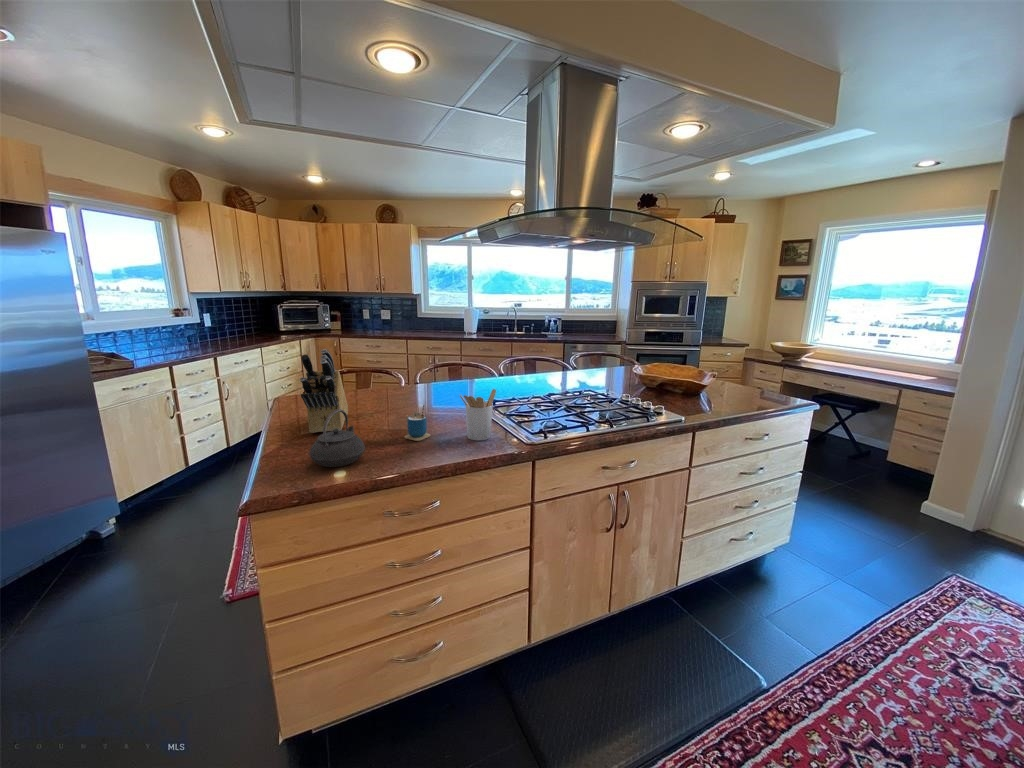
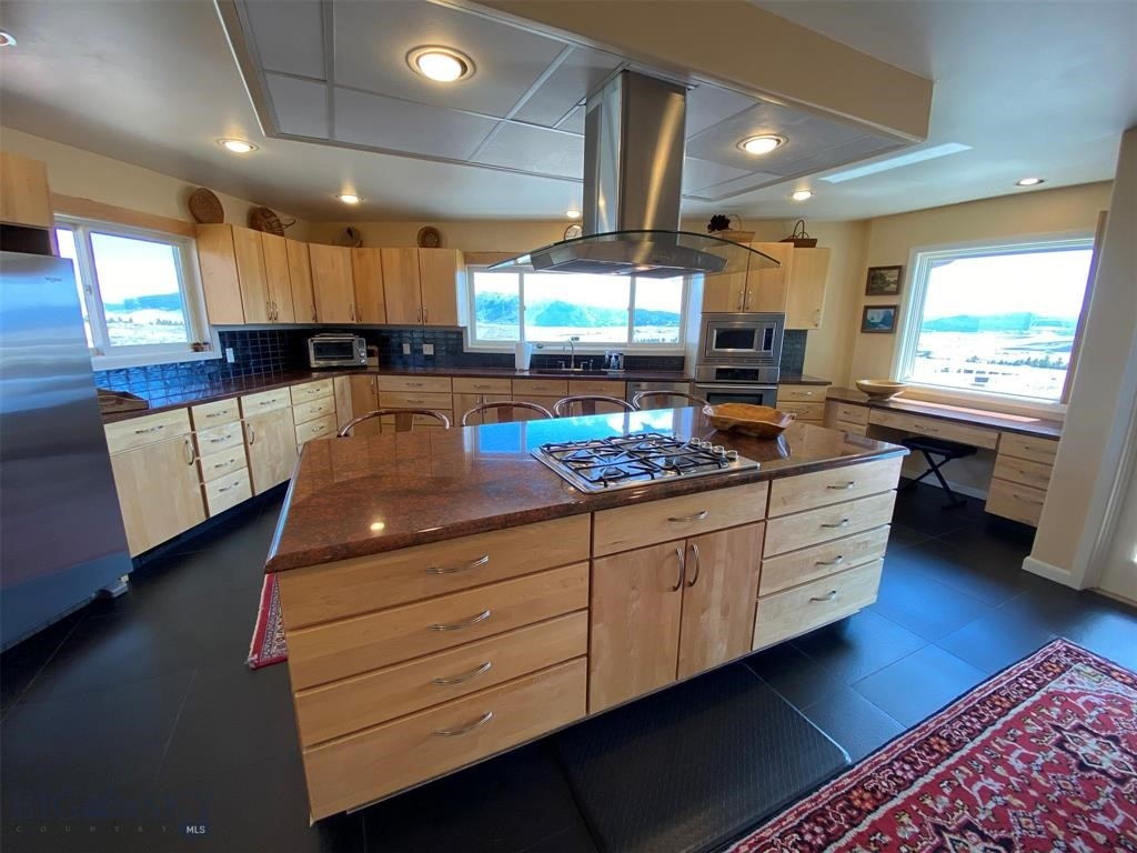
- teapot (338, 434)
- cup (416, 420)
- utensil holder (477, 414)
- knife block (325, 386)
